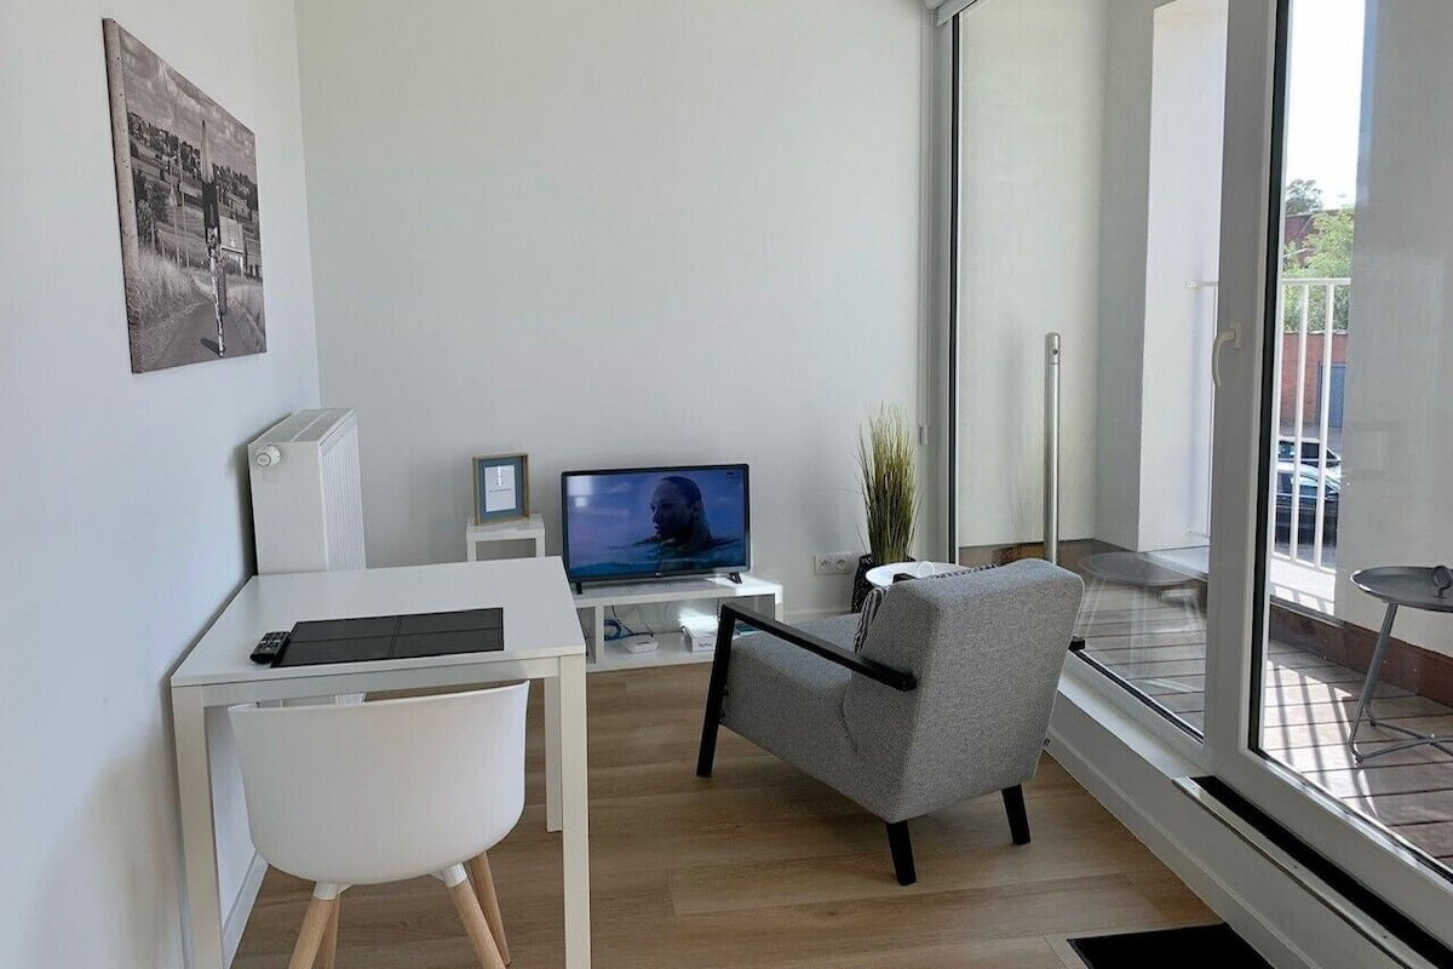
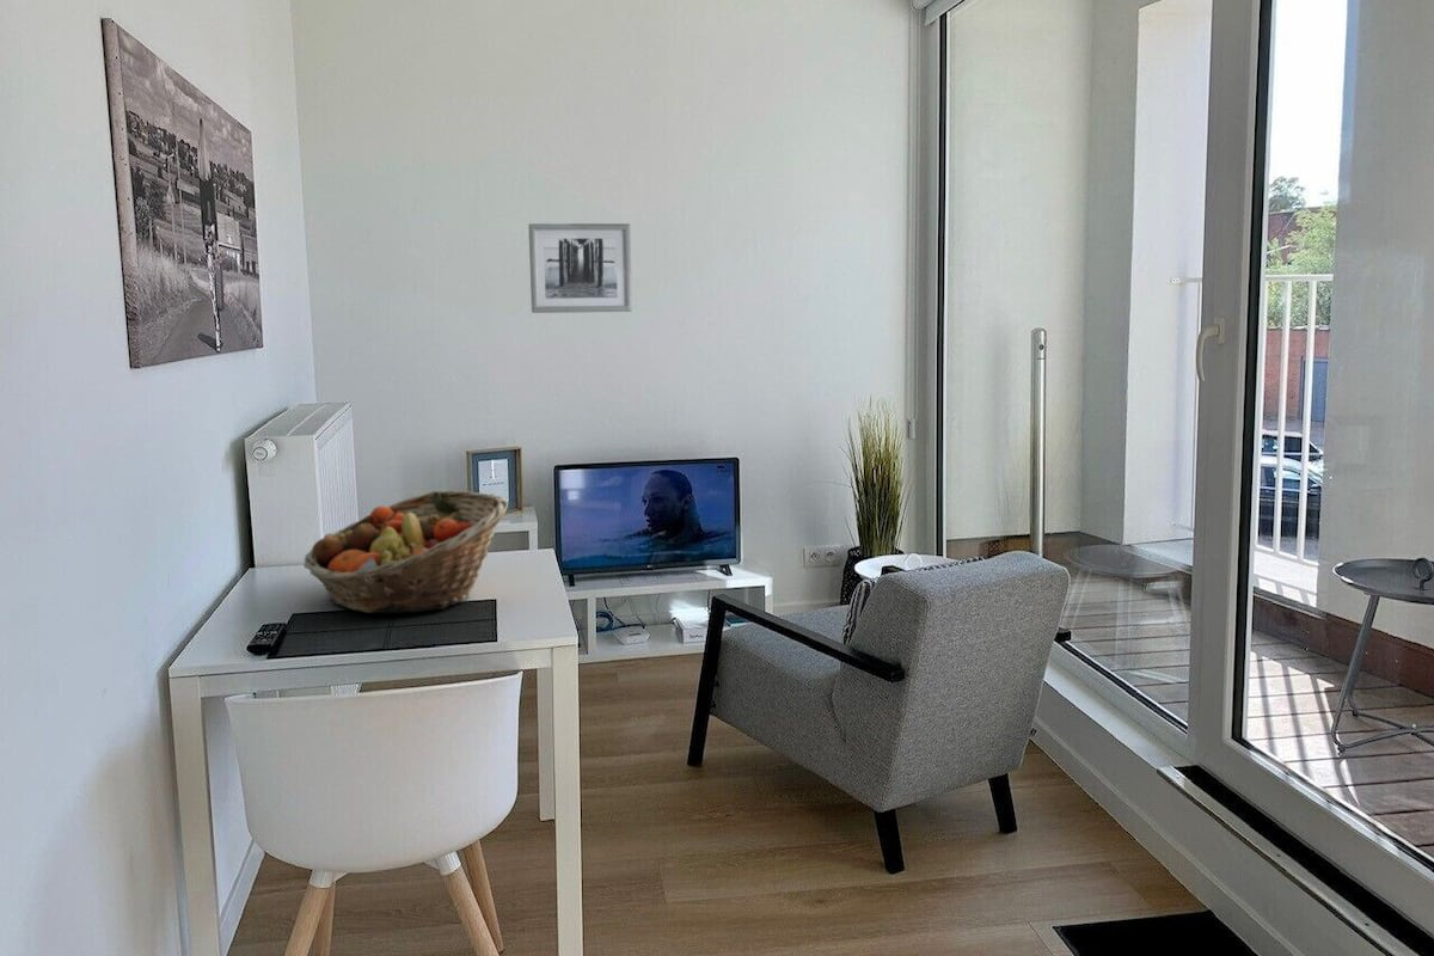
+ fruit basket (407, 549)
+ wall art (580, 268)
